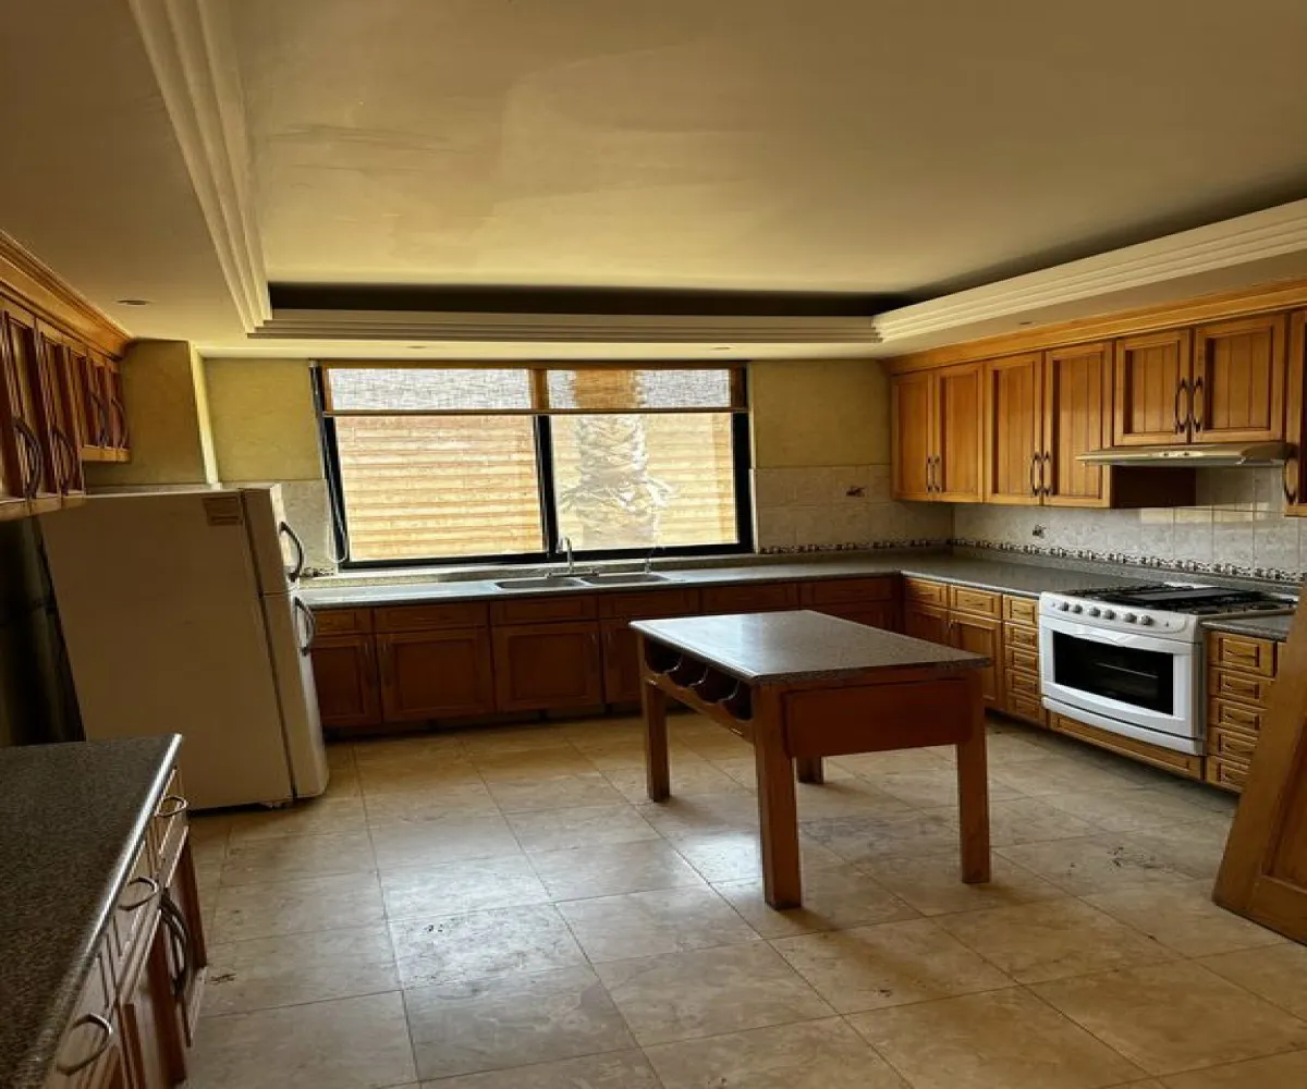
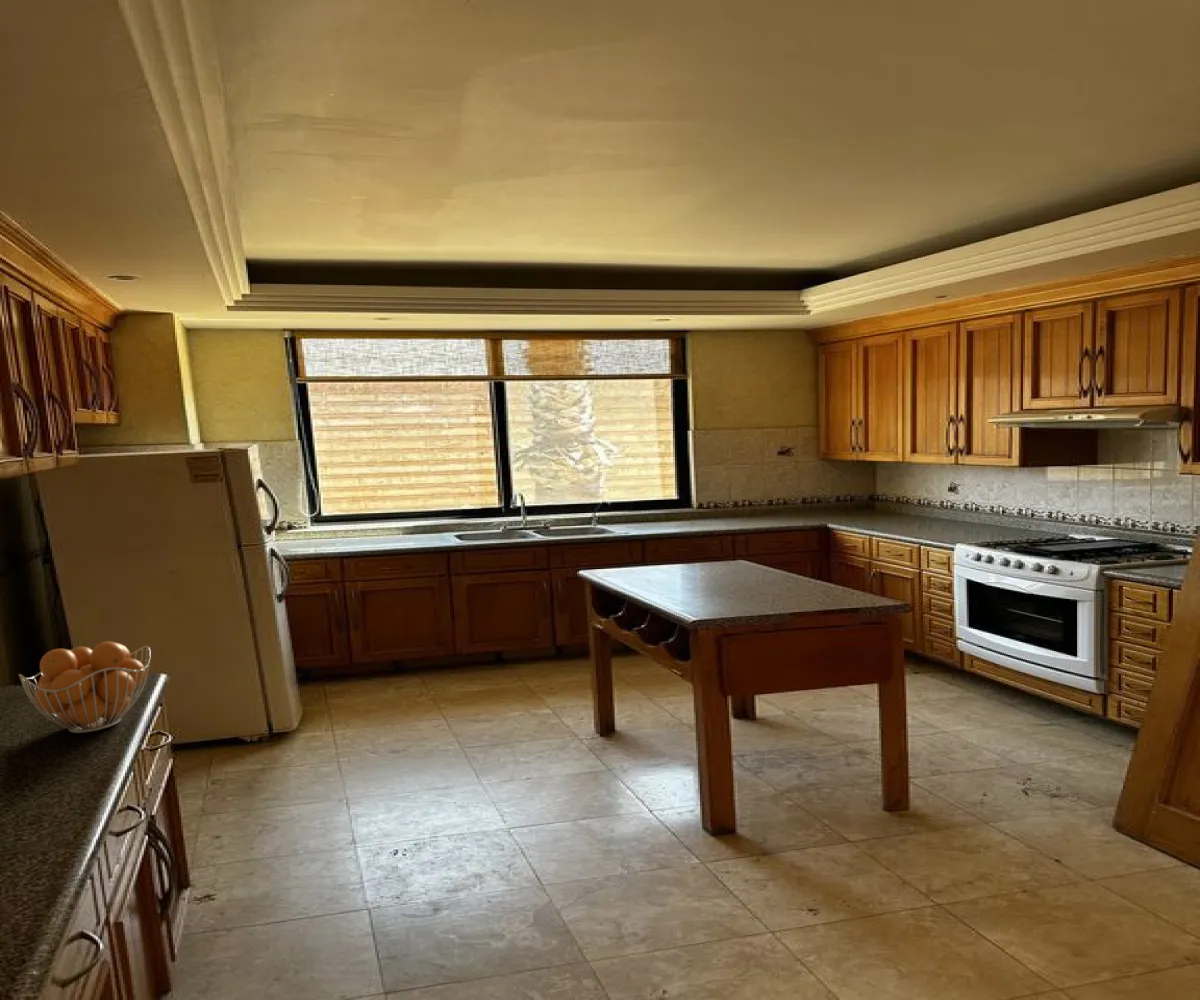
+ fruit basket (90, 684)
